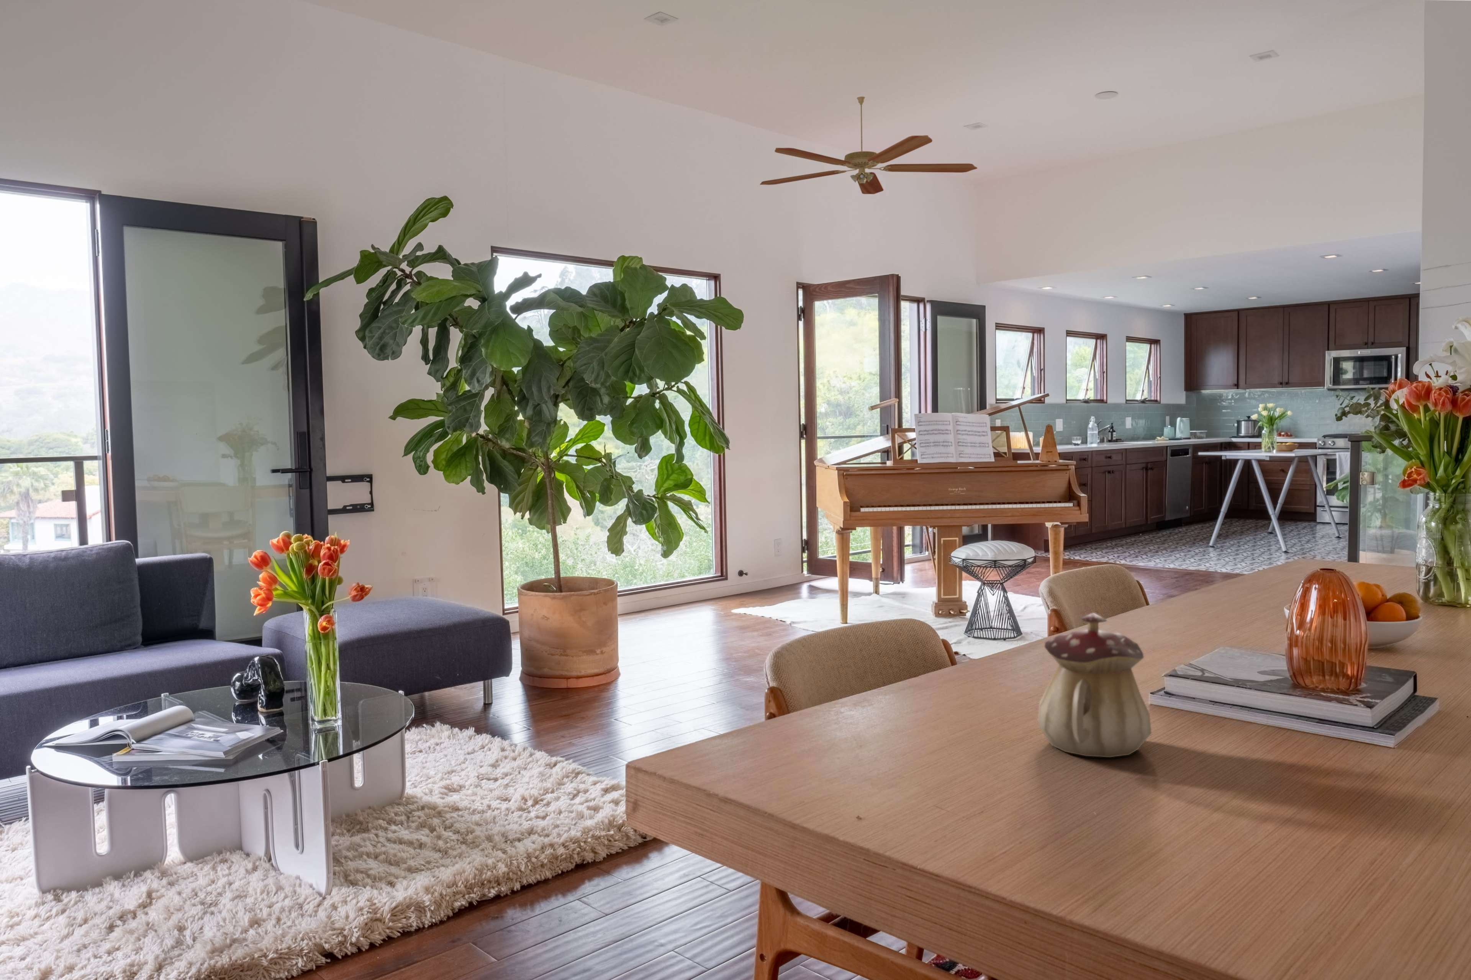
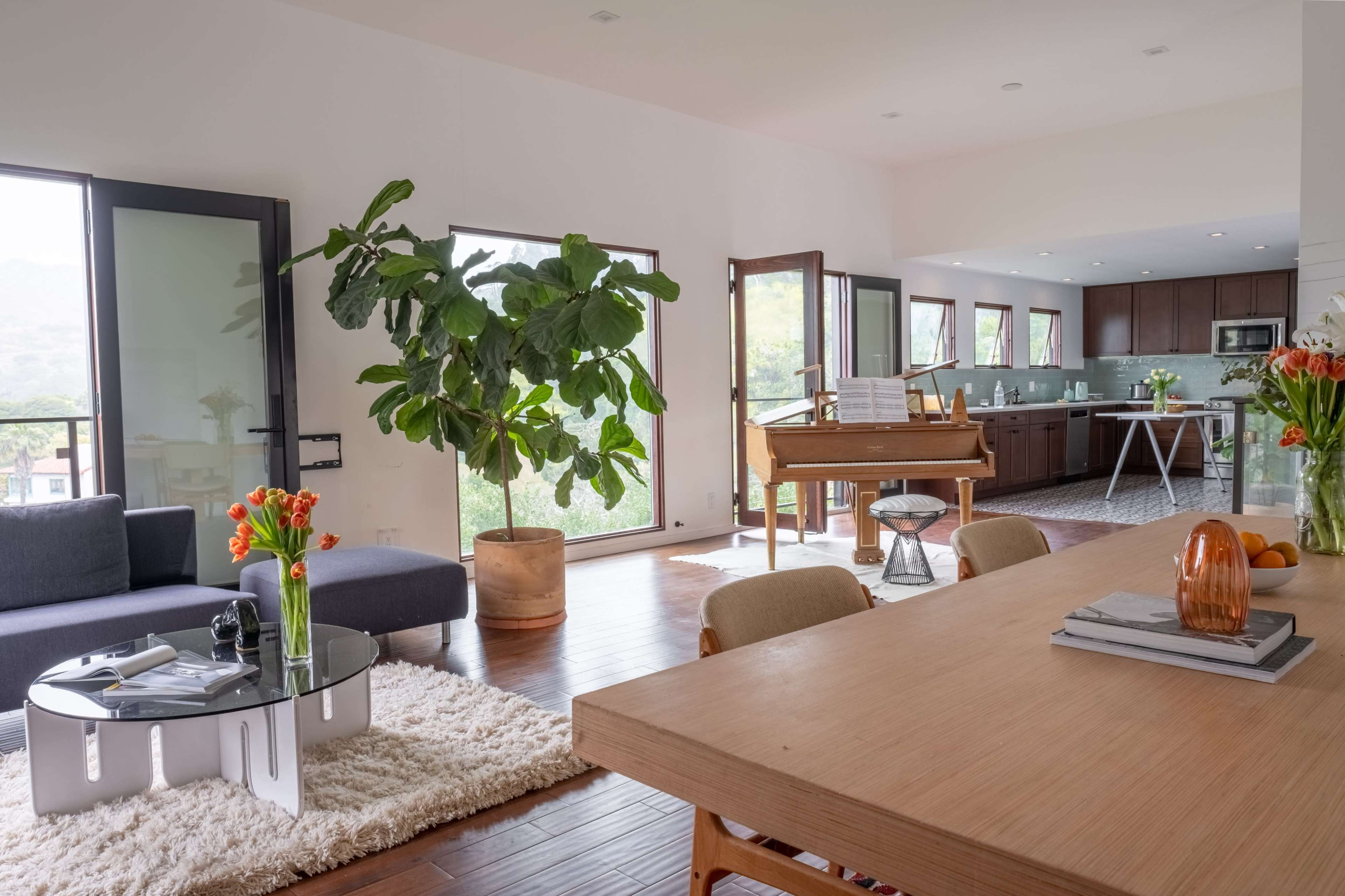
- ceiling fan (862, 142)
- teapot (1091, 680)
